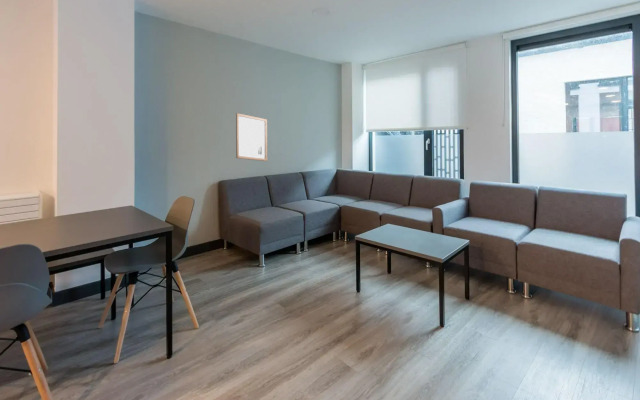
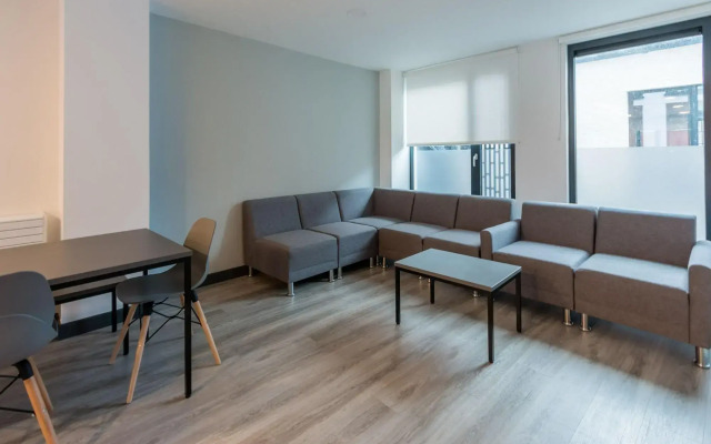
- wall art (252, 138)
